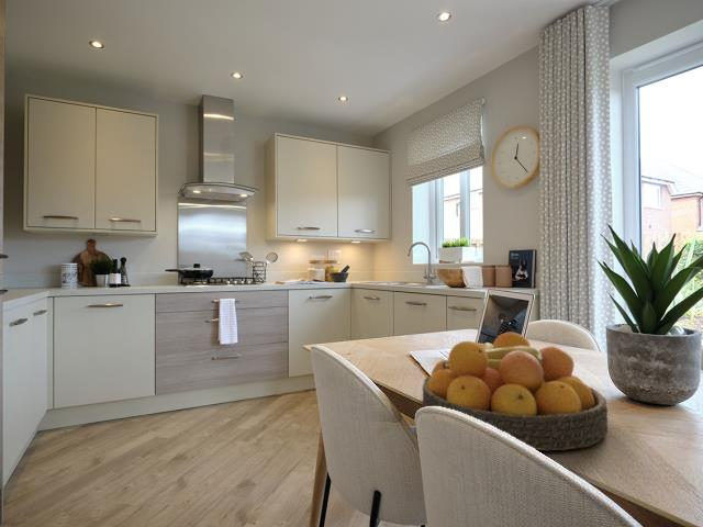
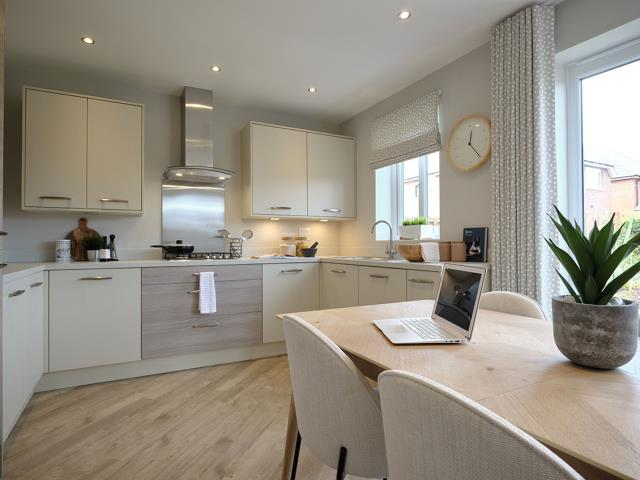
- fruit bowl (507, 375)
